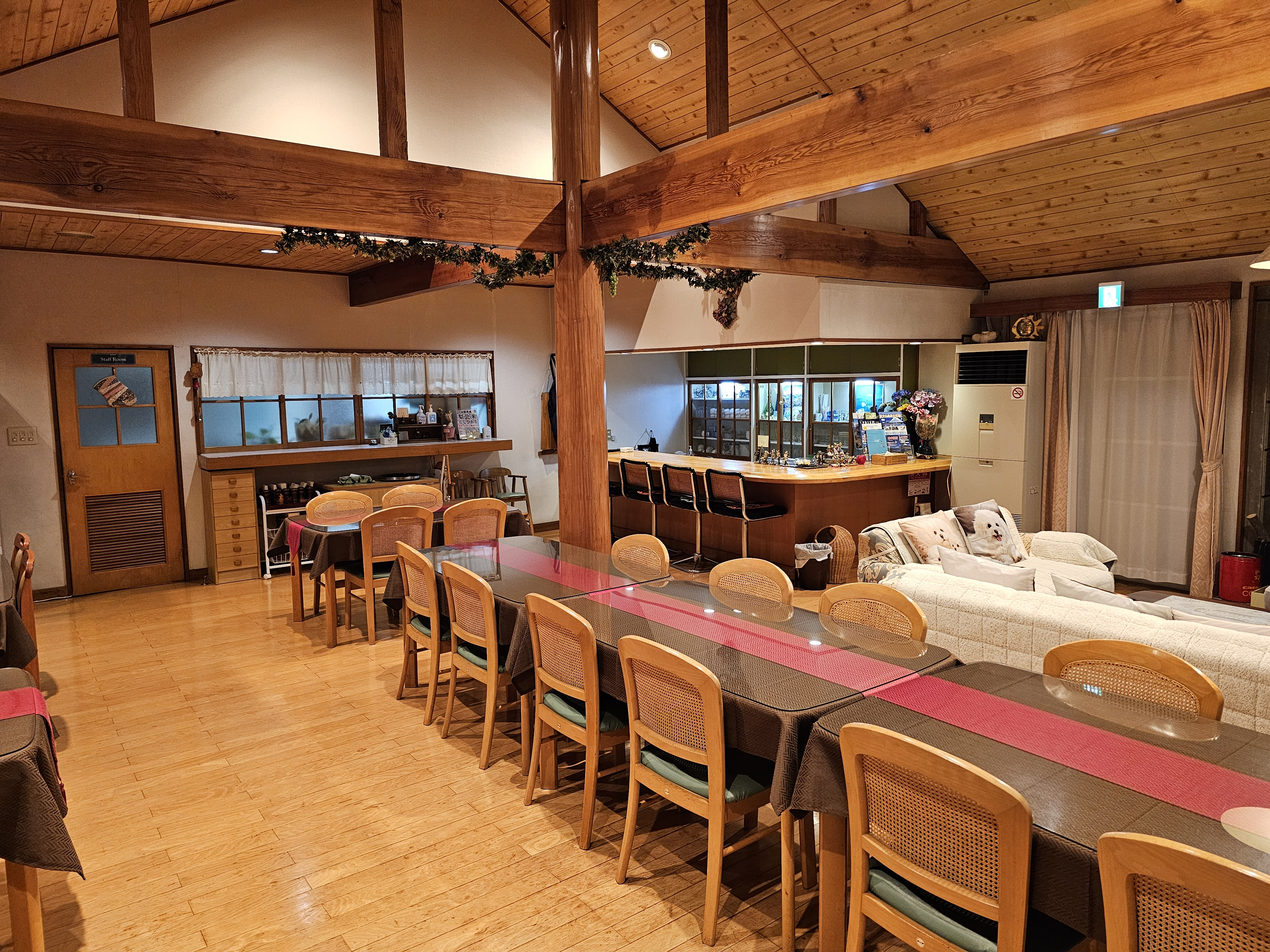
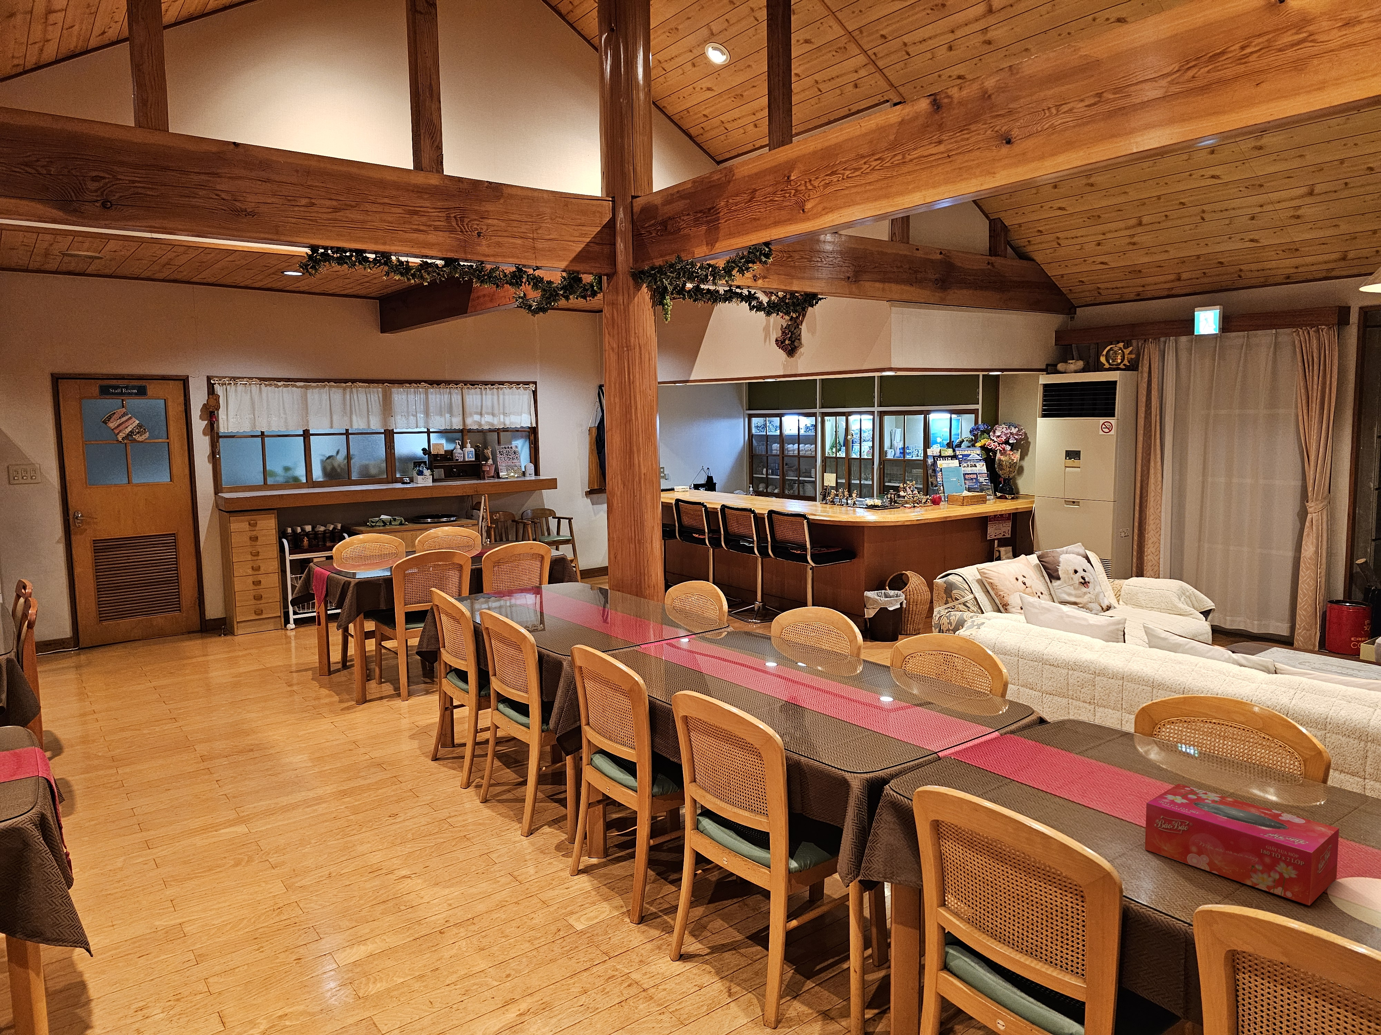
+ tissue box (1239, 839)
